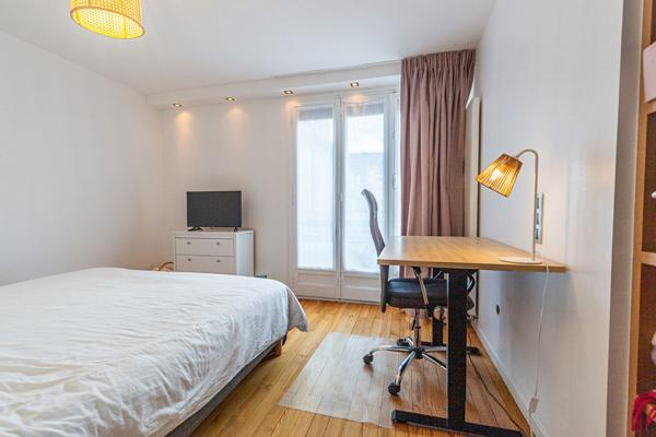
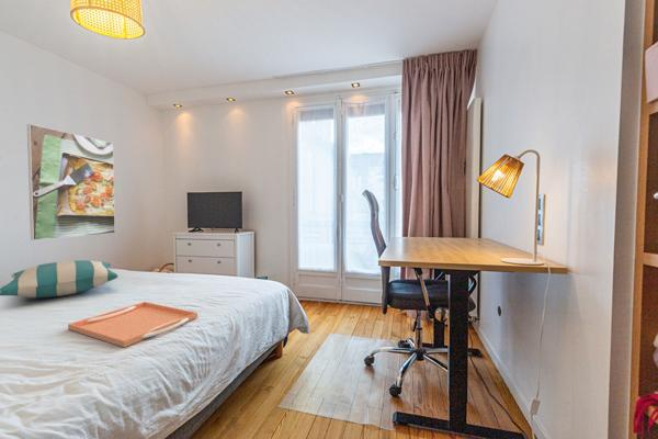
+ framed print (77, 185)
+ pillow (64, 277)
+ serving tray (136, 320)
